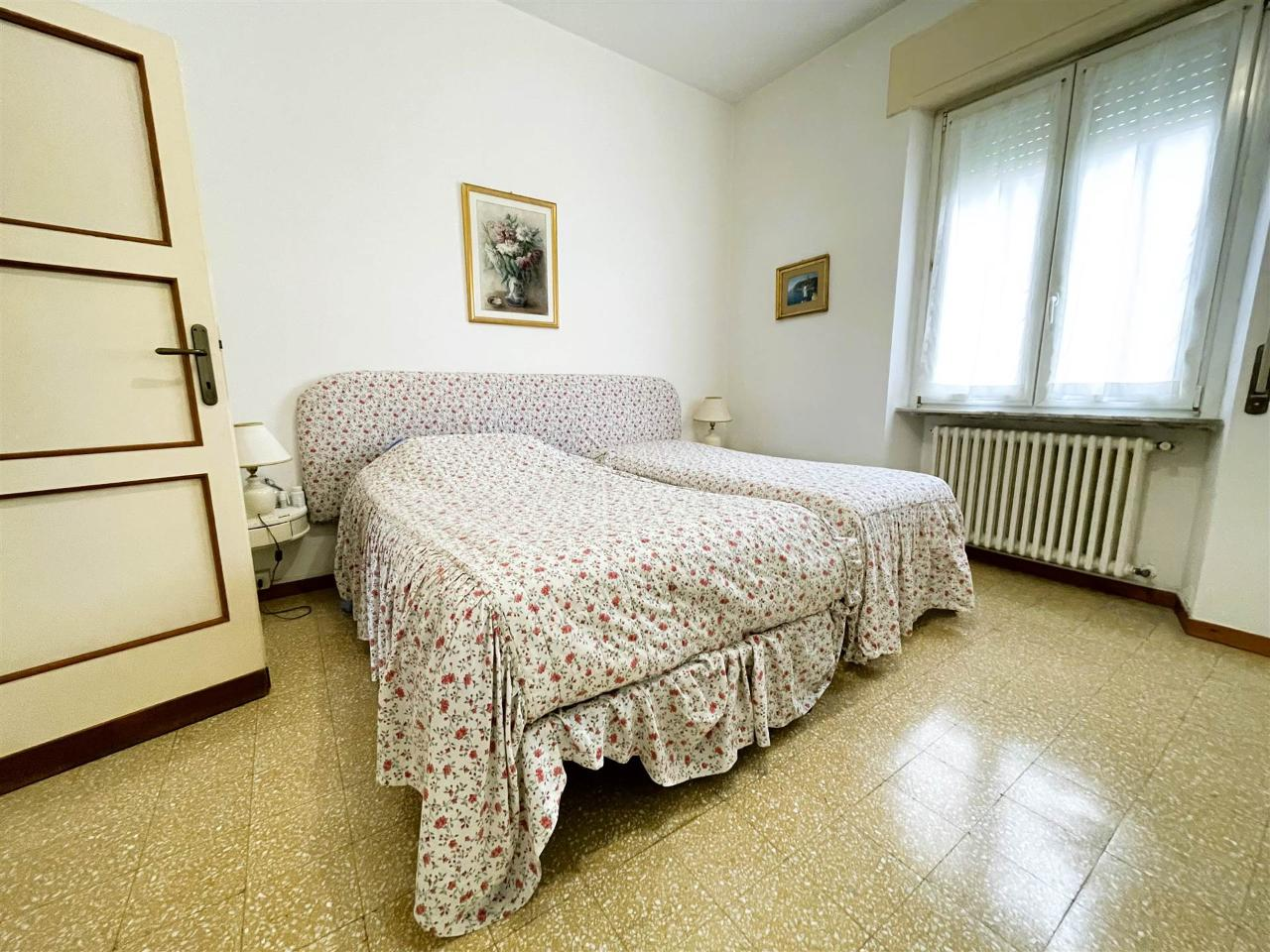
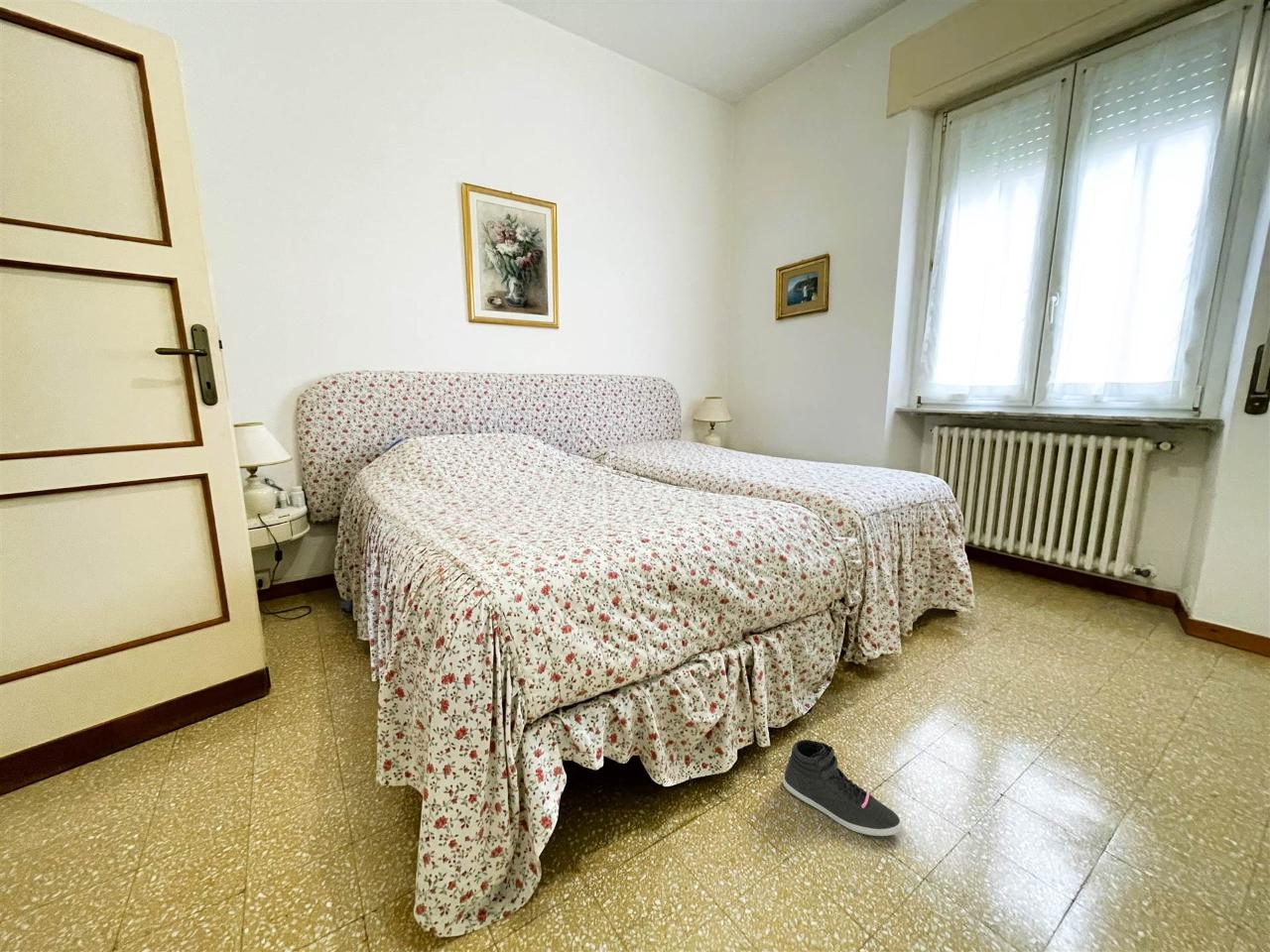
+ sneaker (839, 782)
